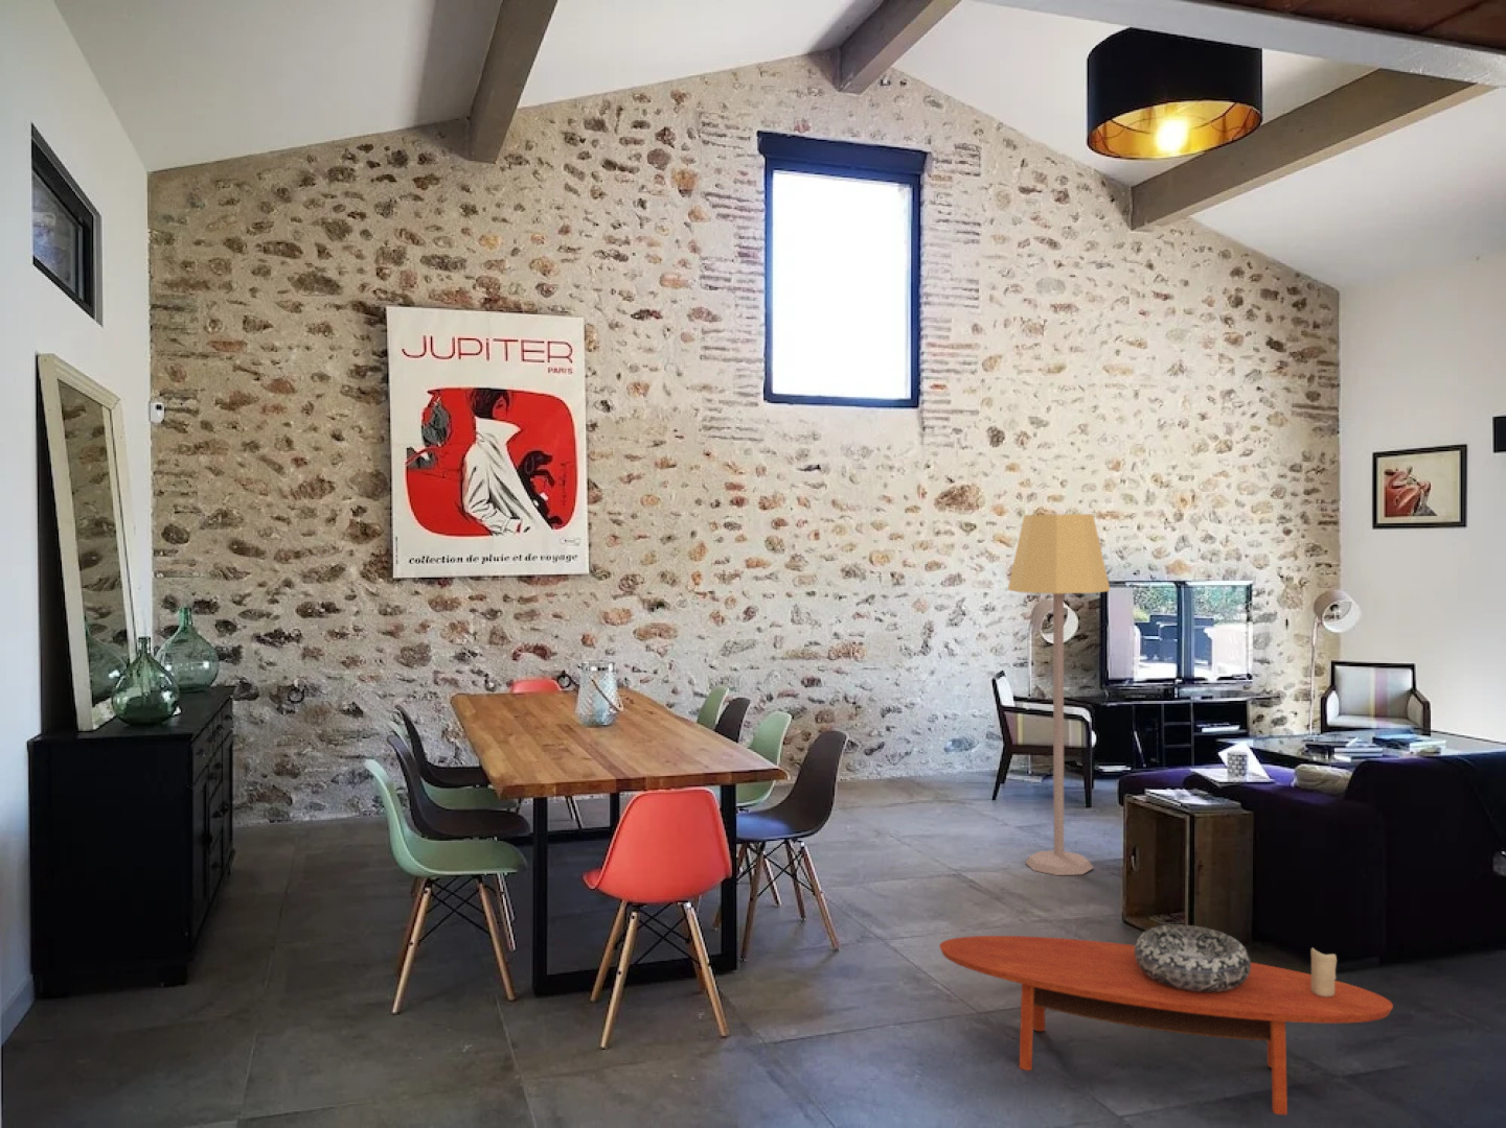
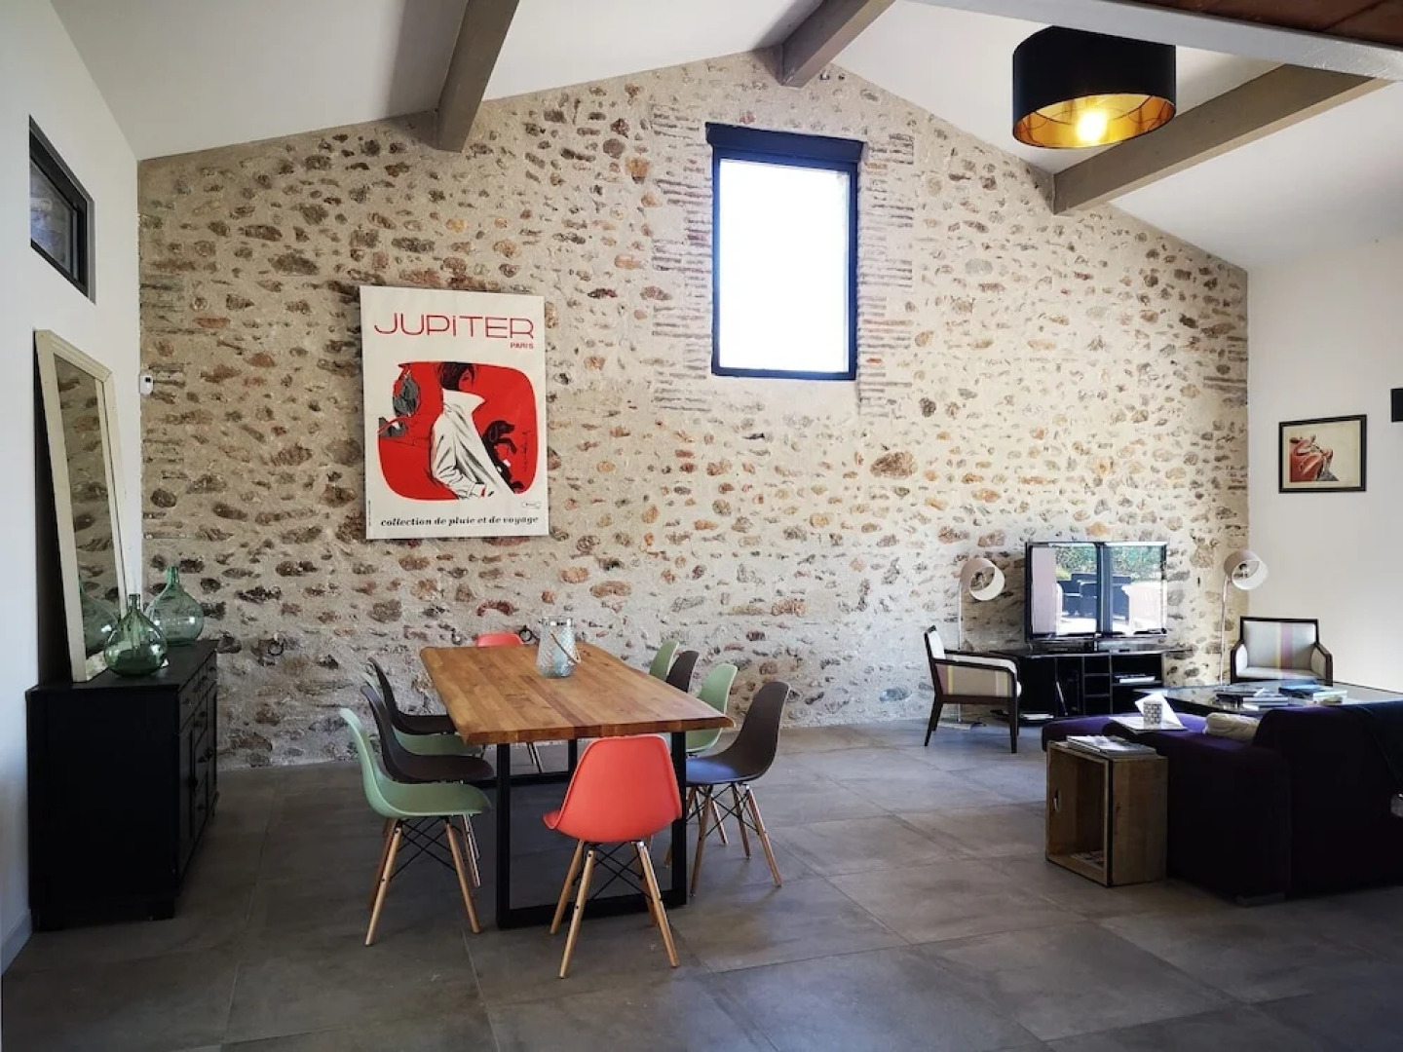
- decorative bowl (1192, 956)
- coffee table (1149, 1019)
- lamp (1059, 692)
- candle (1323, 969)
